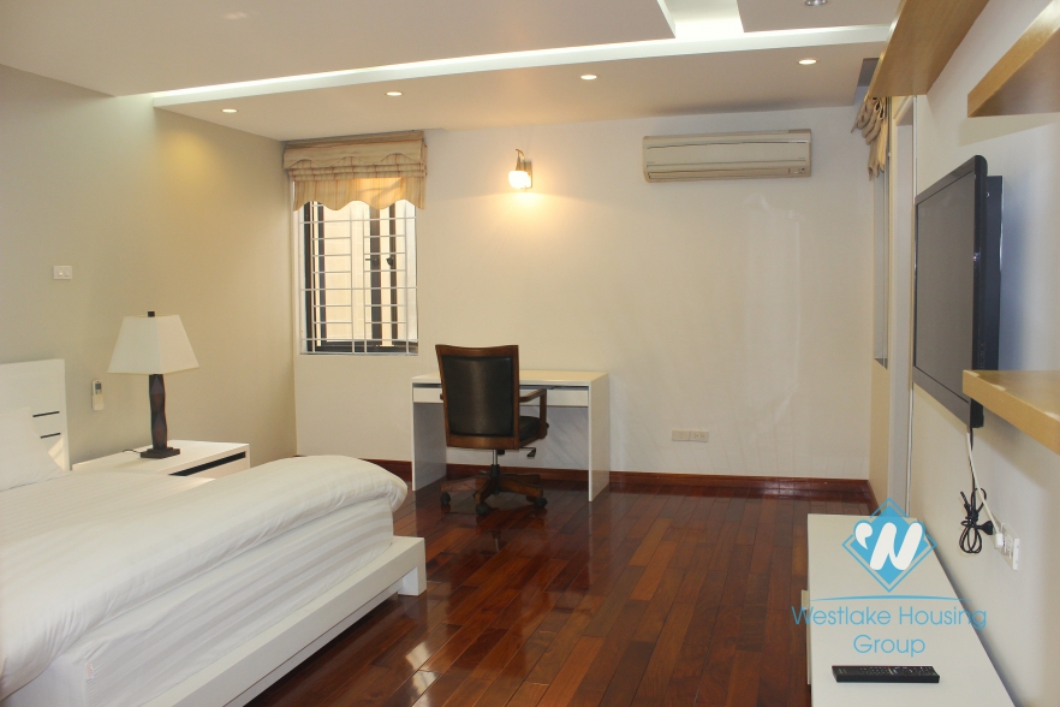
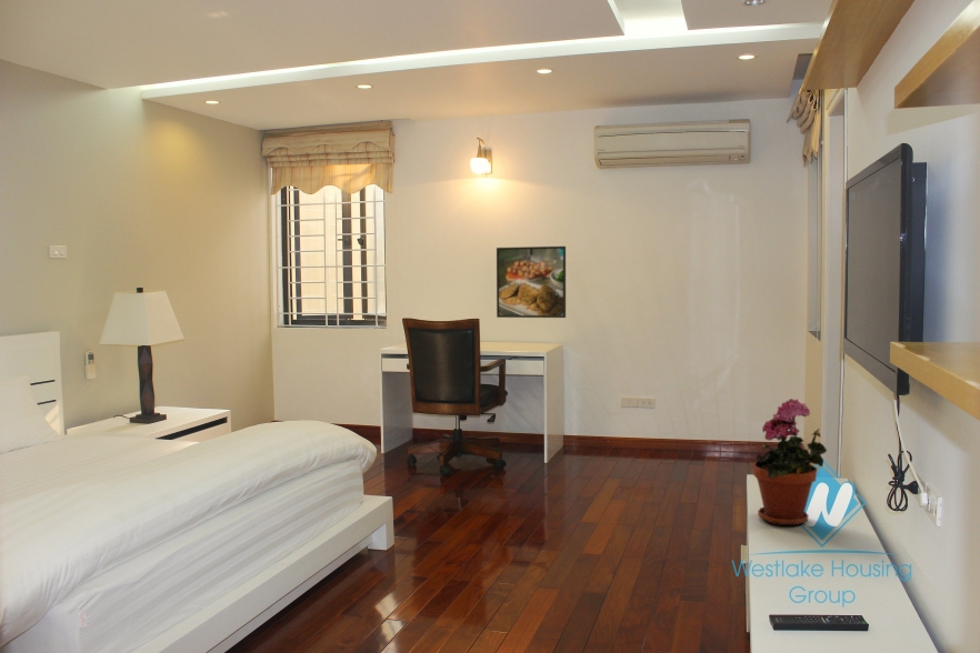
+ potted plant (787, 459)
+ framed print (530, 282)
